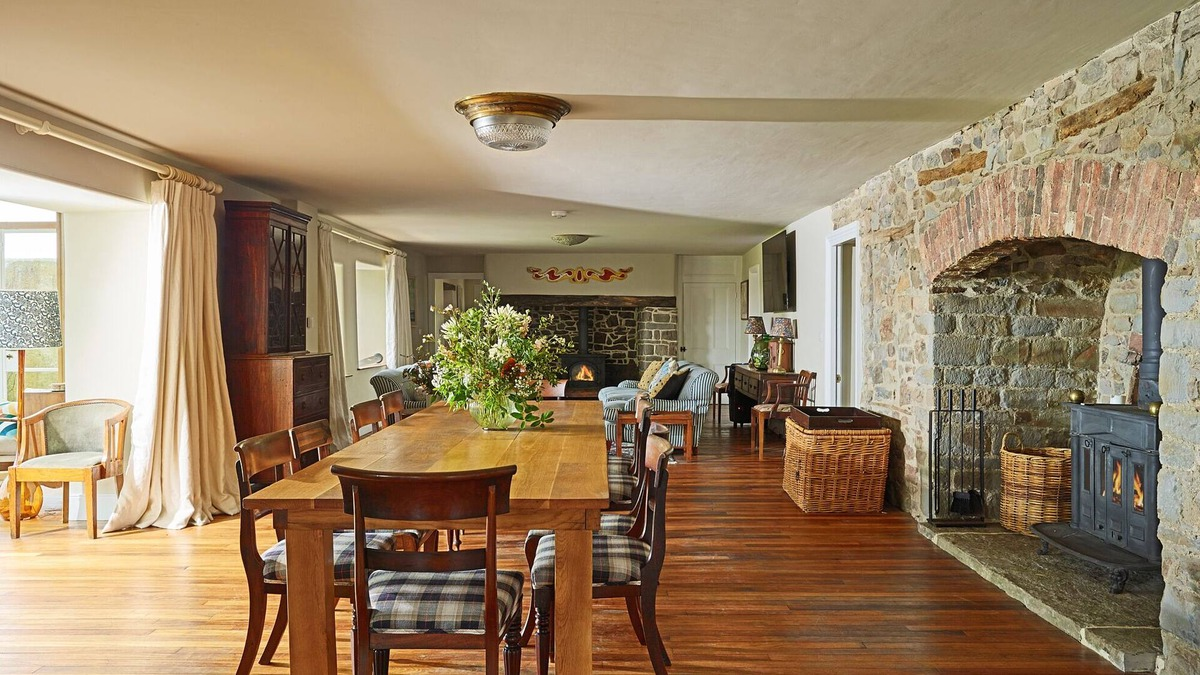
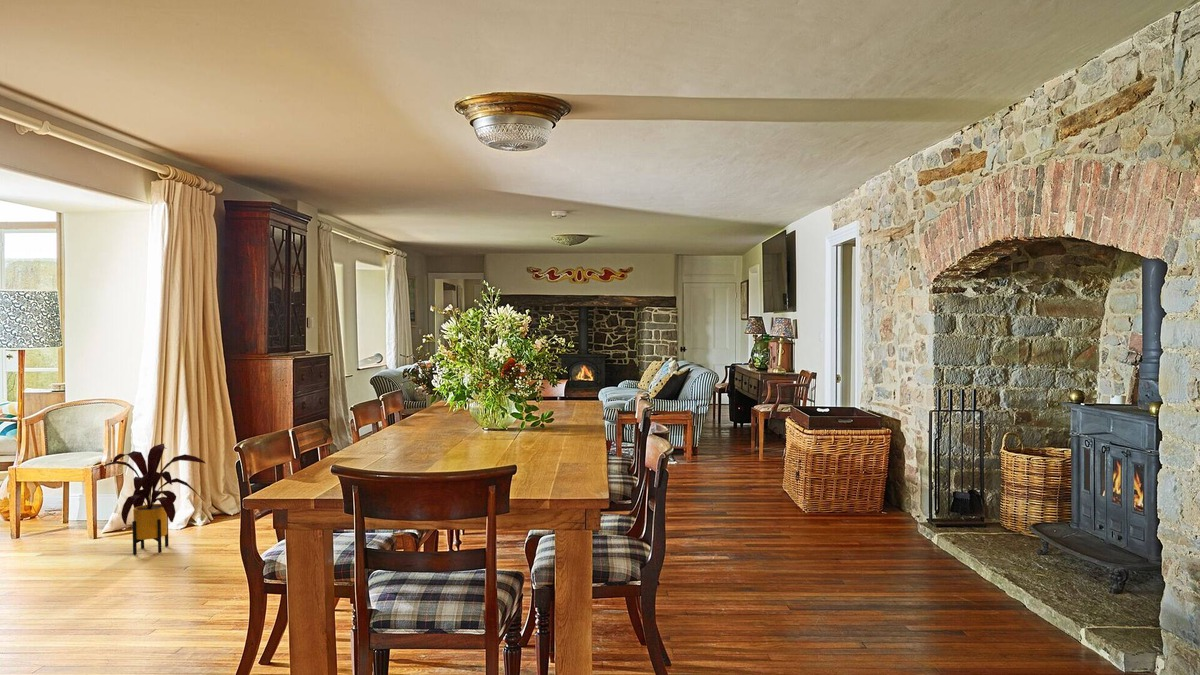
+ house plant (145, 498)
